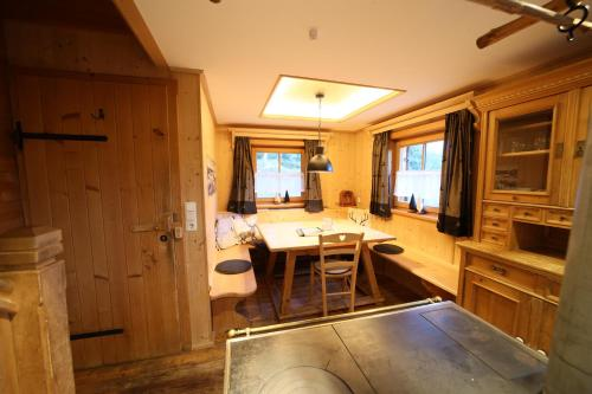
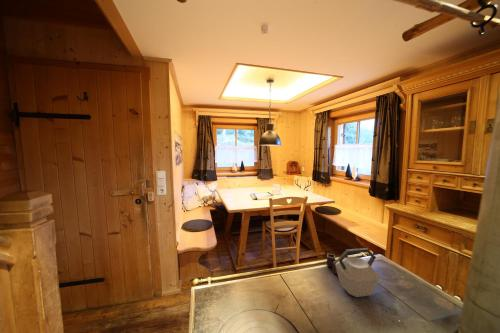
+ kettle (345, 260)
